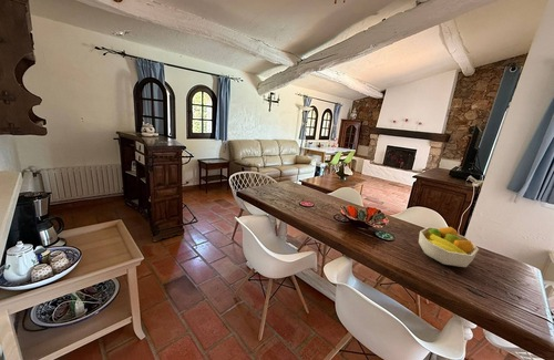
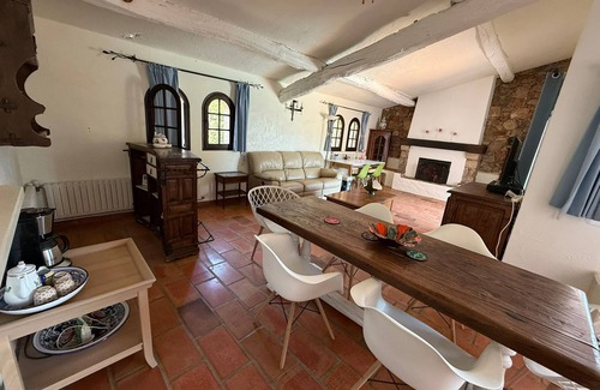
- fruit bowl (445, 244)
